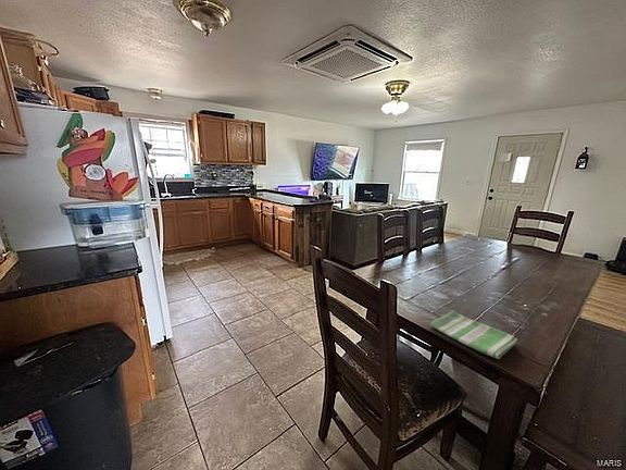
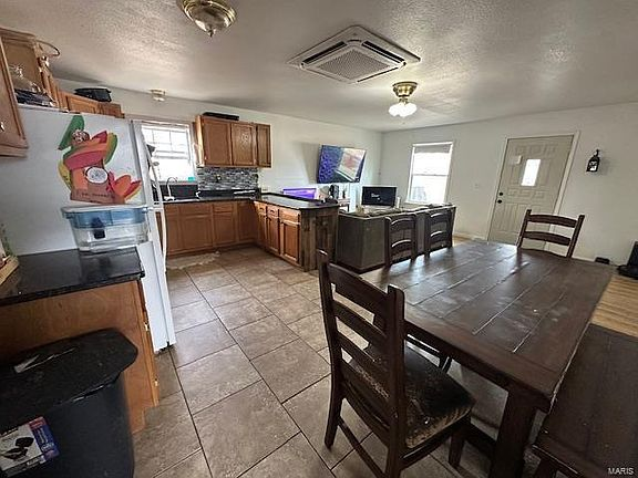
- dish towel (472, 331)
